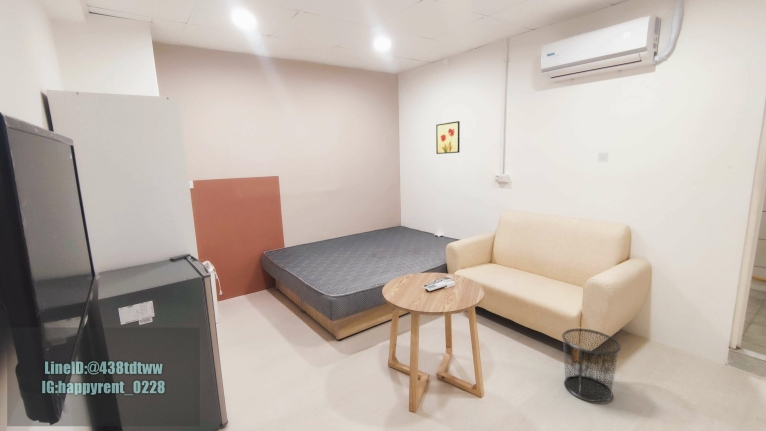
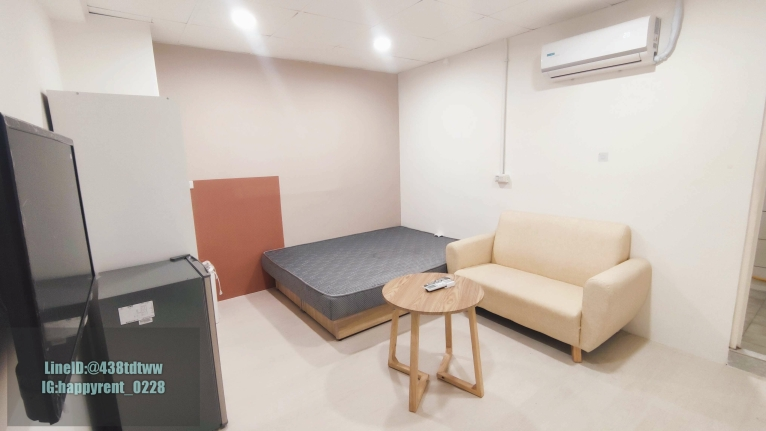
- waste bin (588, 364)
- wall art (448, 138)
